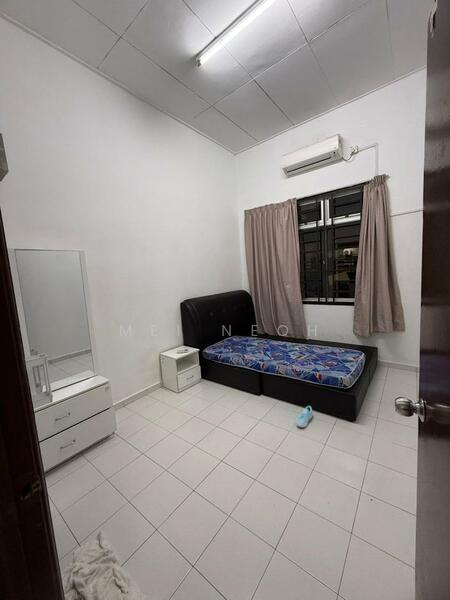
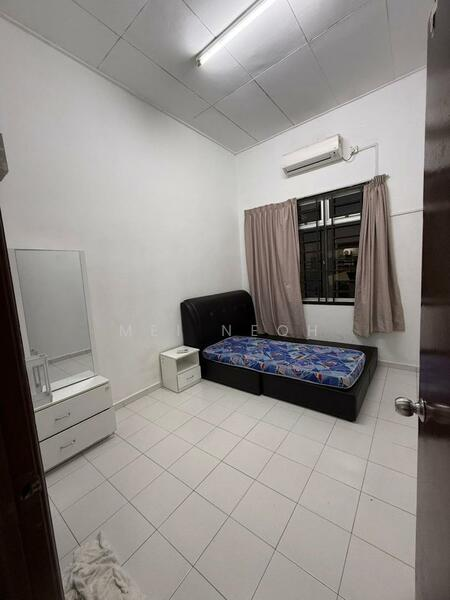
- sneaker (304, 415)
